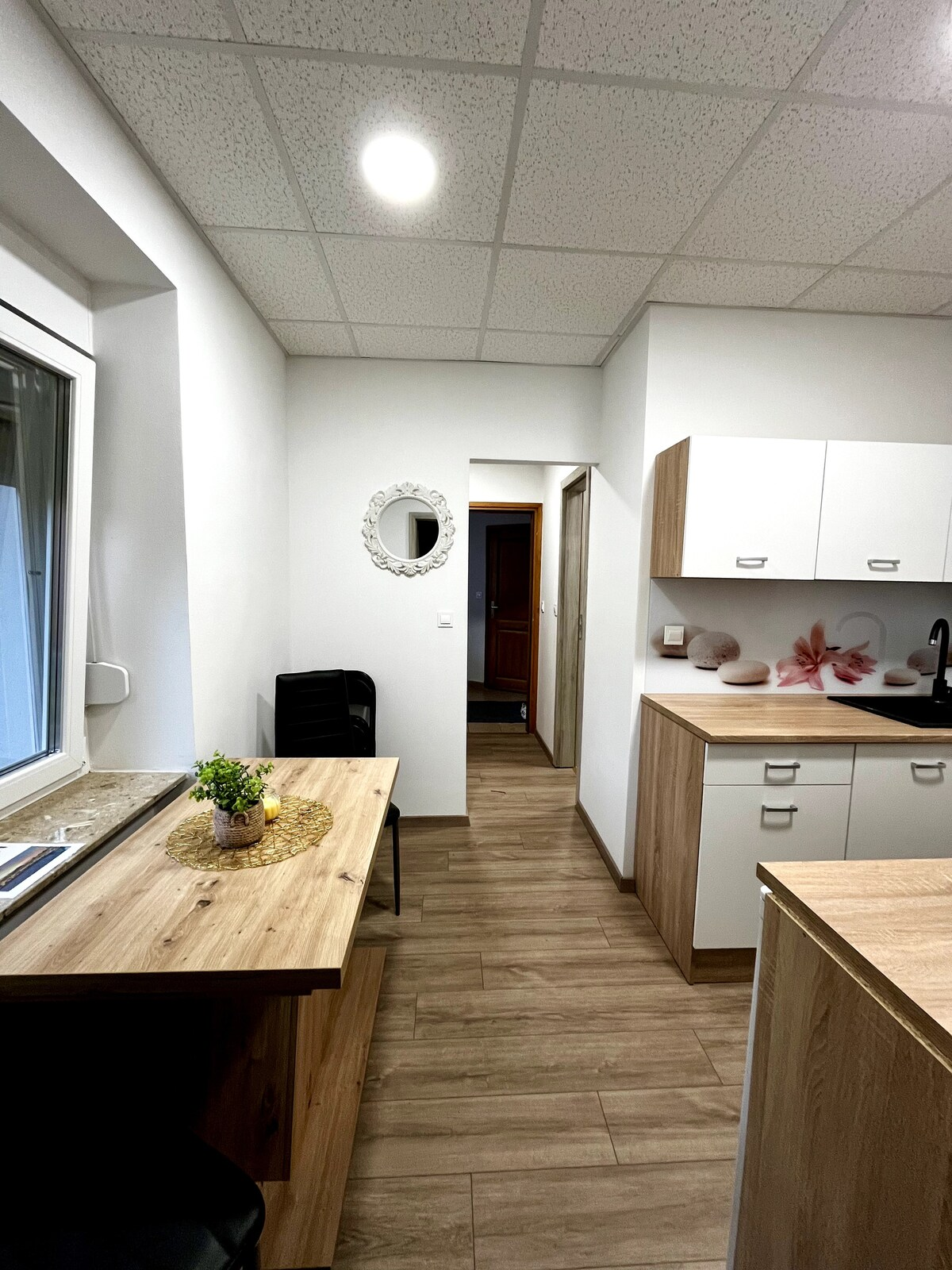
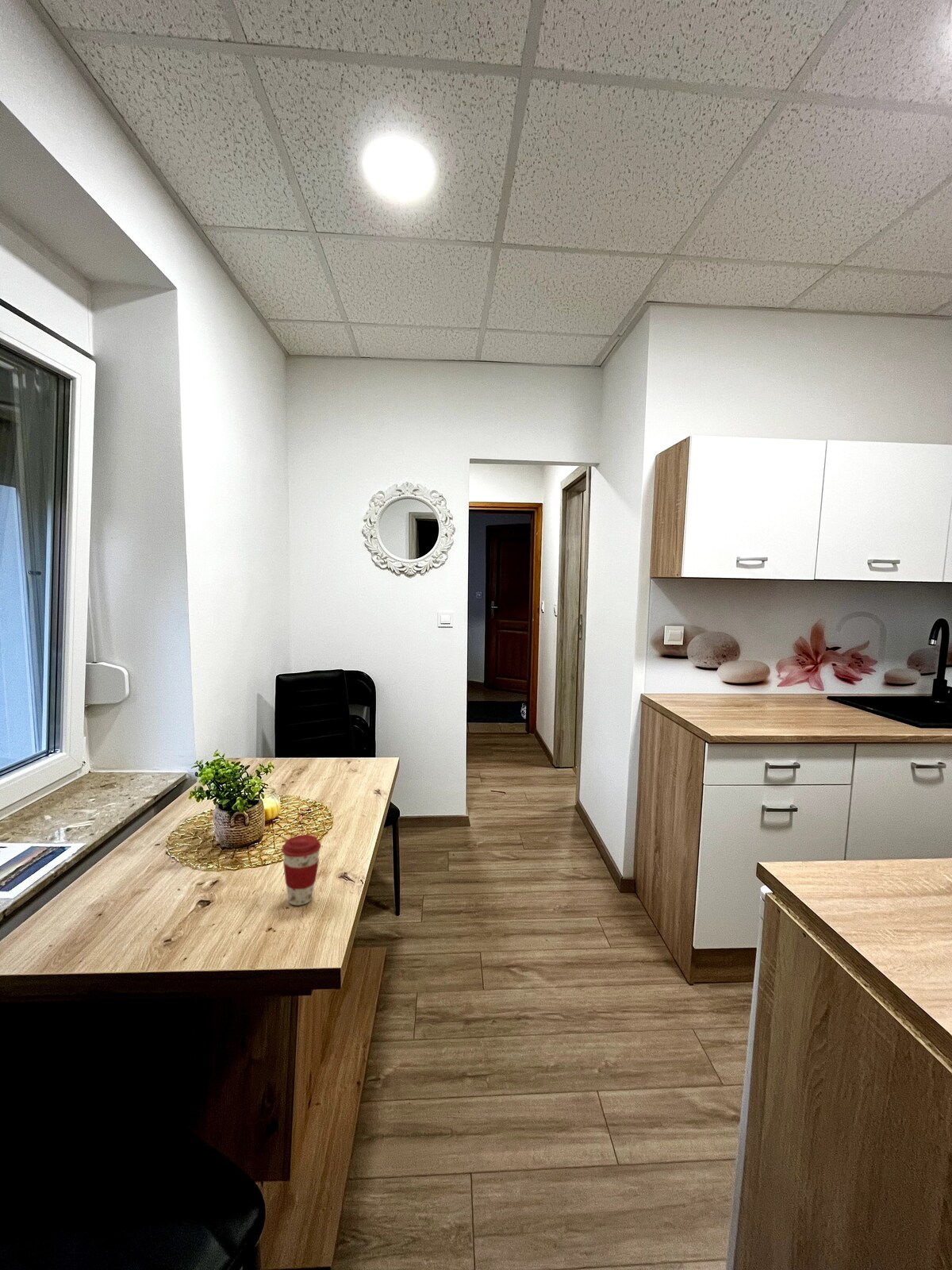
+ coffee cup (301, 870)
